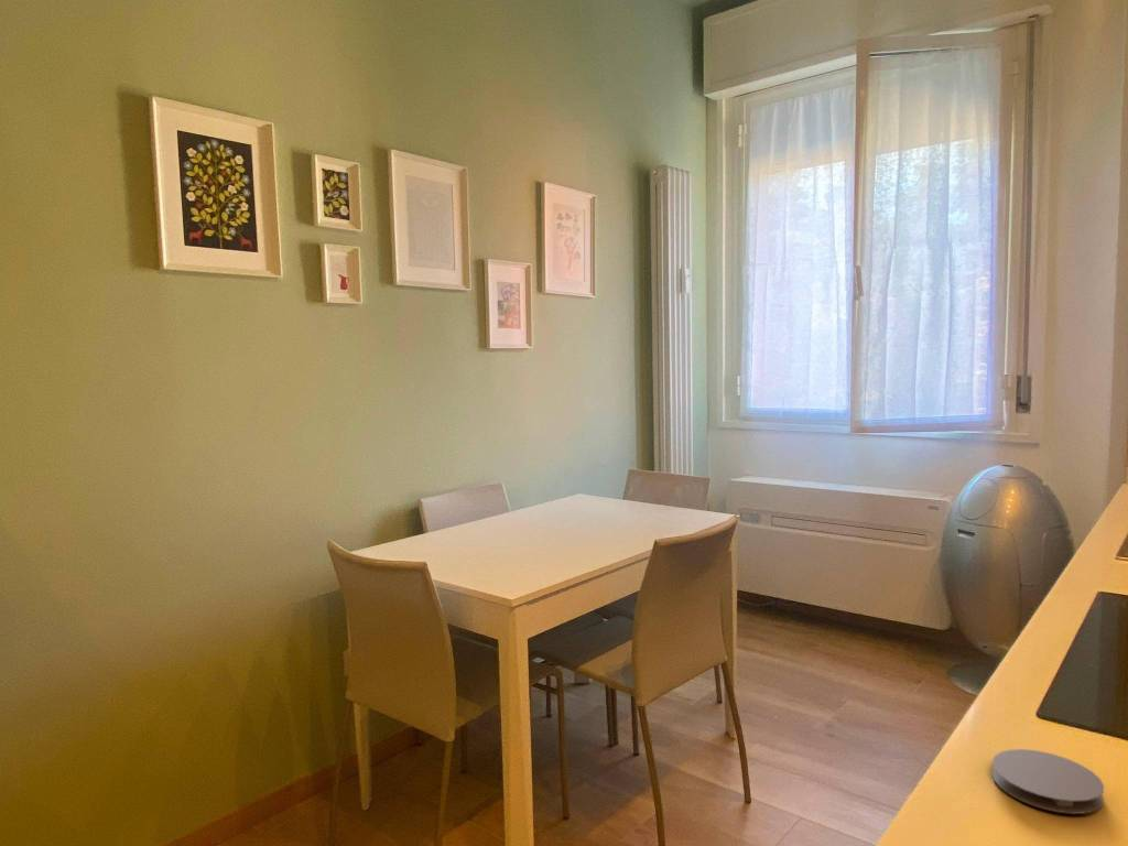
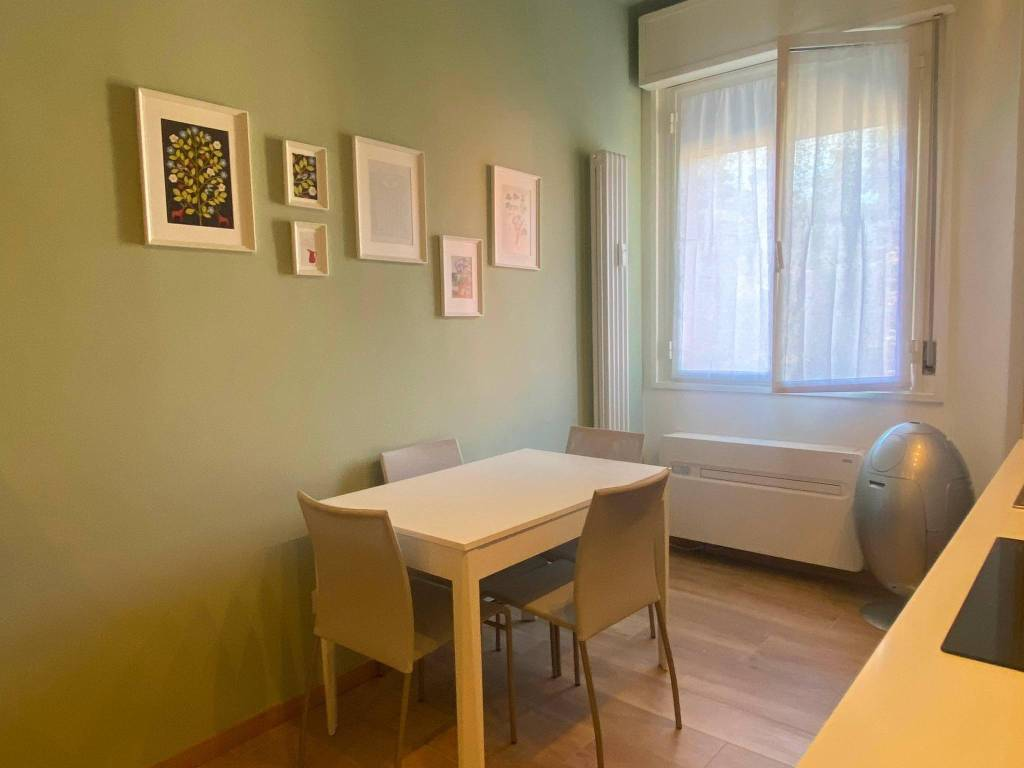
- coaster (1045, 779)
